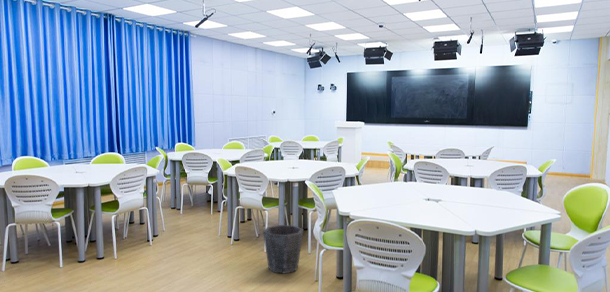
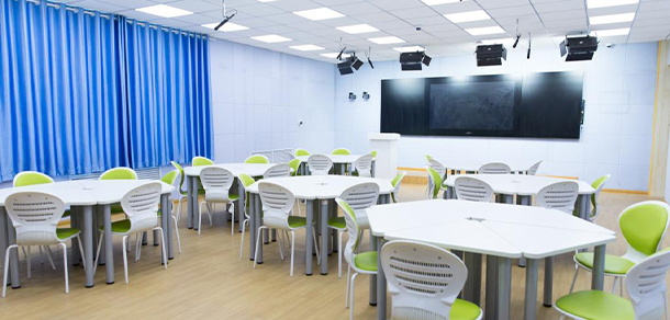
- waste bin (283, 249)
